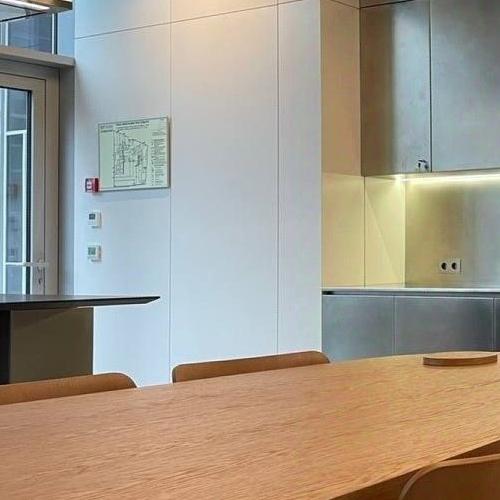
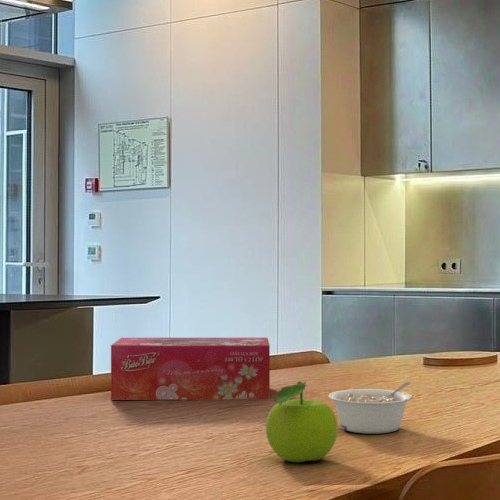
+ legume (370, 407)
+ fruit (296, 422)
+ tissue box (192, 367)
